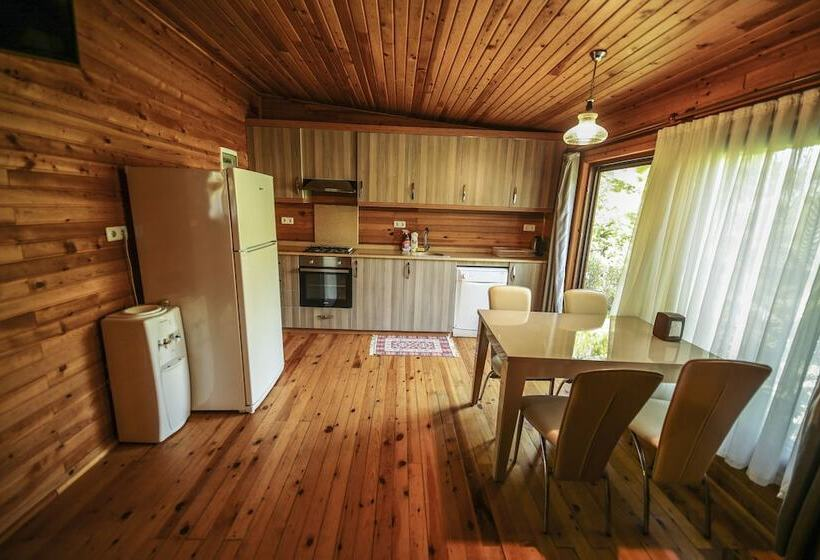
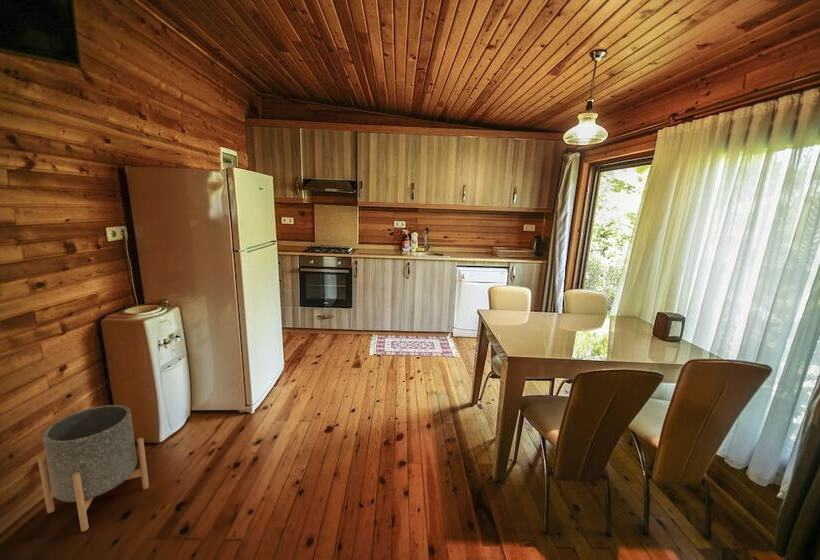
+ planter (95, 461)
